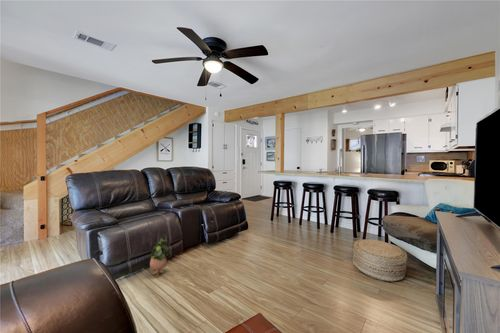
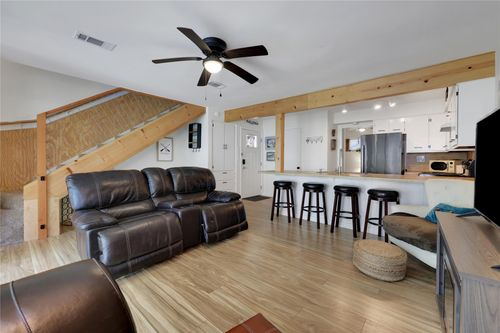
- potted plant (160, 256)
